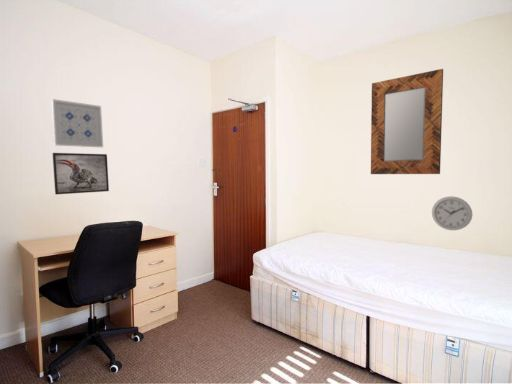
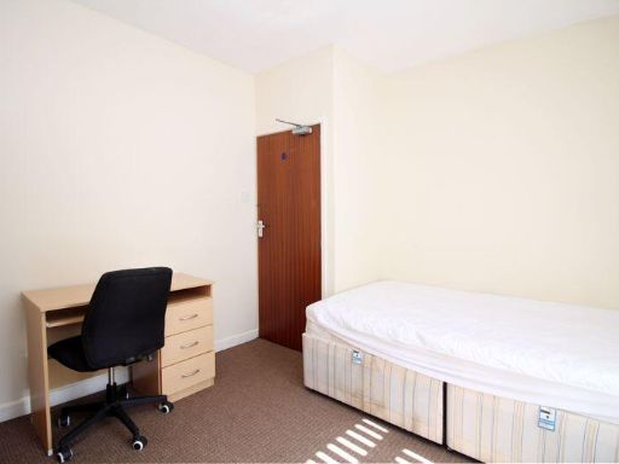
- home mirror (404, 126)
- wall clock (451, 213)
- wall art (78, 124)
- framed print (82, 173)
